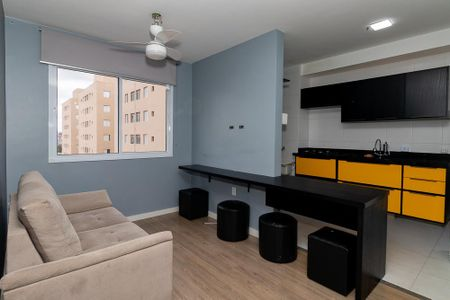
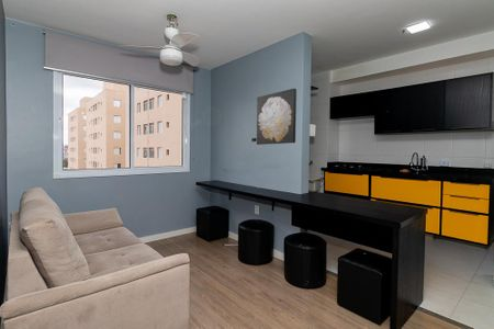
+ wall art (274, 118)
